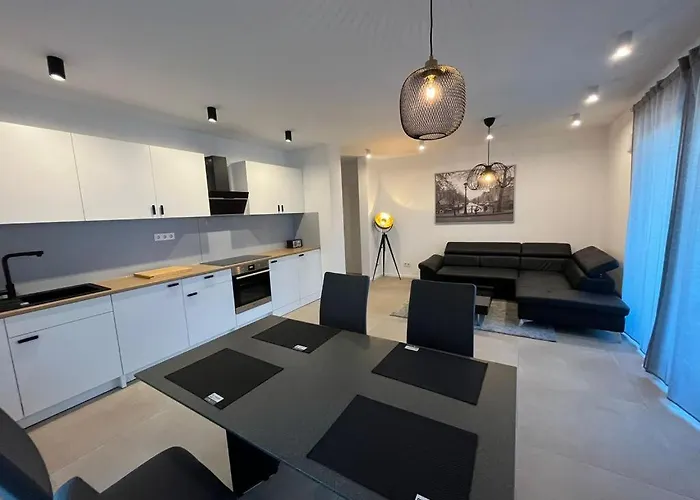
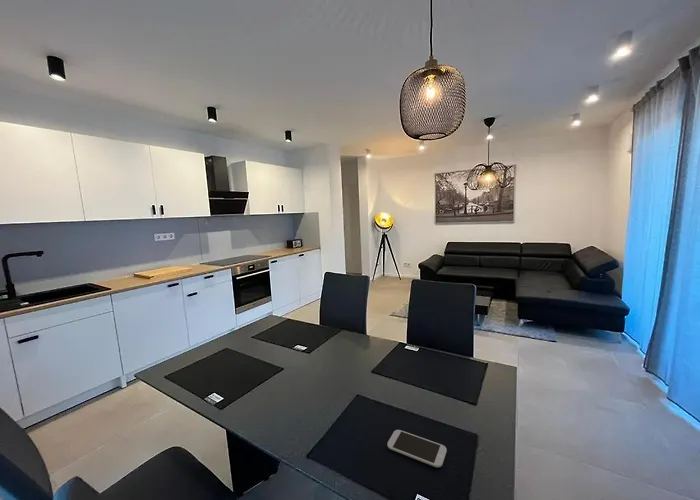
+ smartphone (416, 447)
